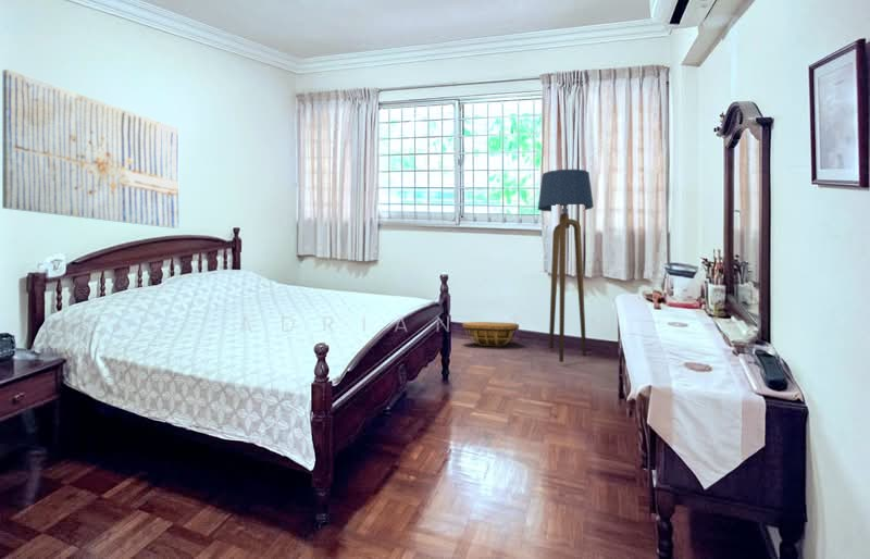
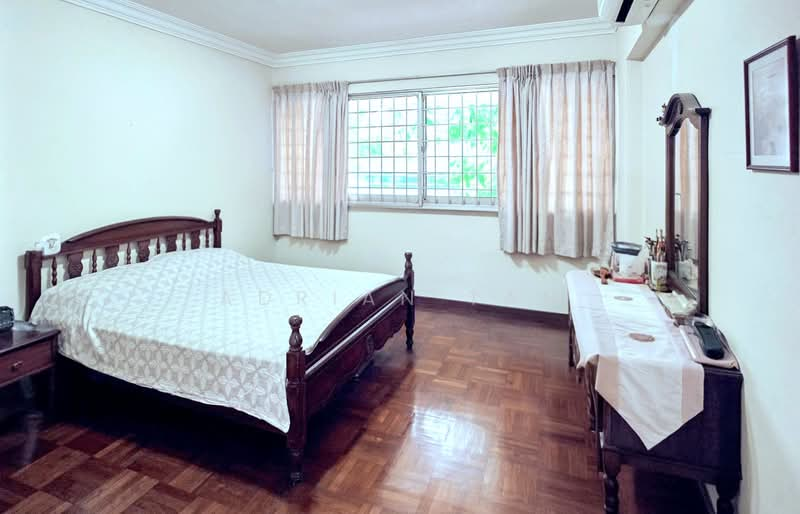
- wall art (104, 161)
- basket (489, 334)
- floor lamp (564, 265)
